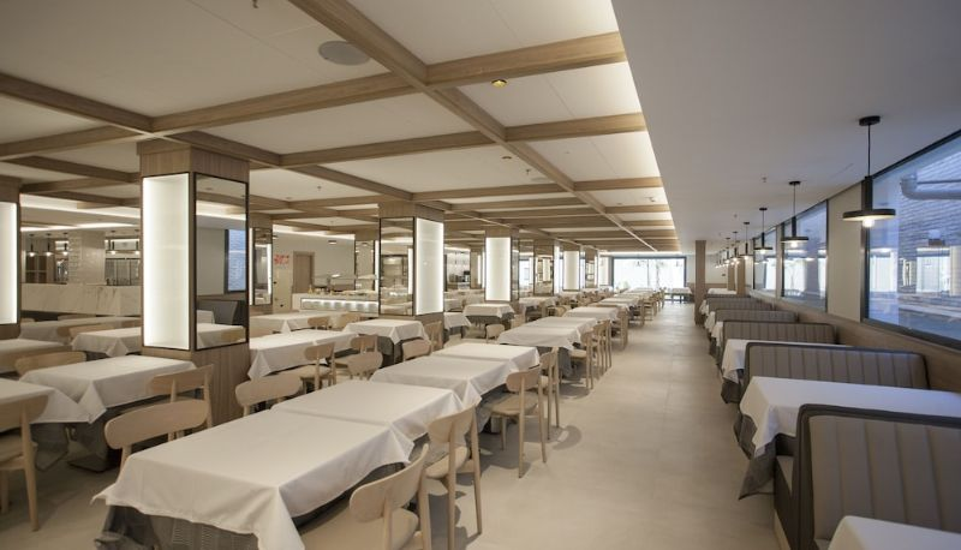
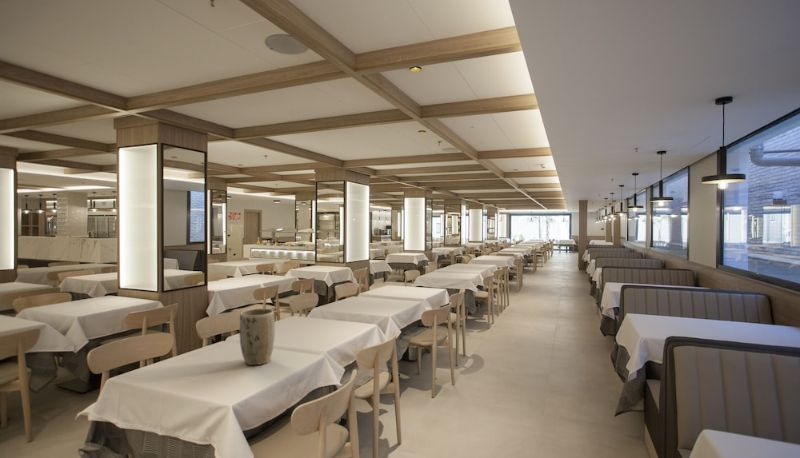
+ plant pot (257, 336)
